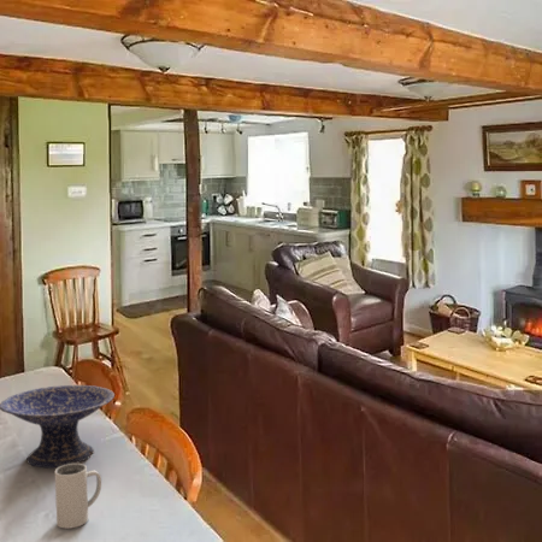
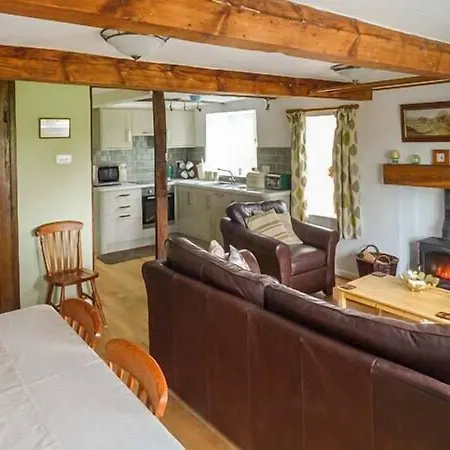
- mug (78, 493)
- decorative bowl (59, 426)
